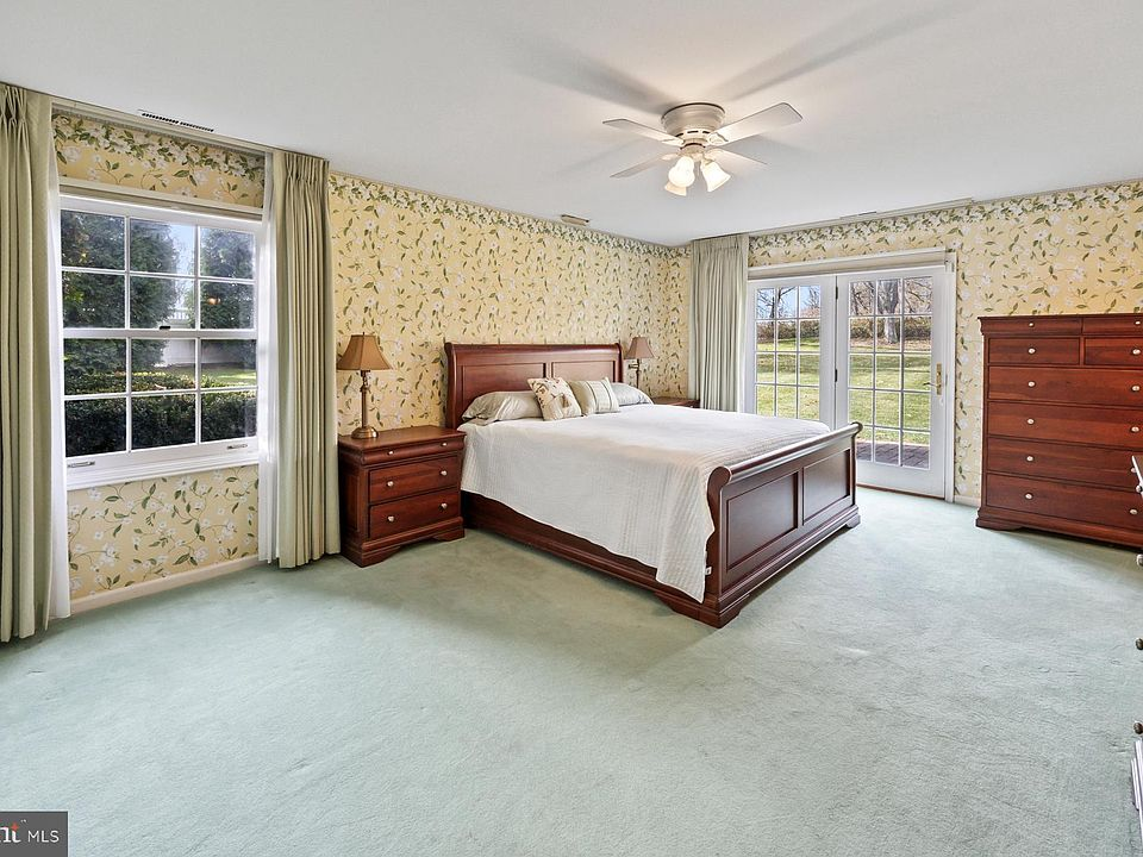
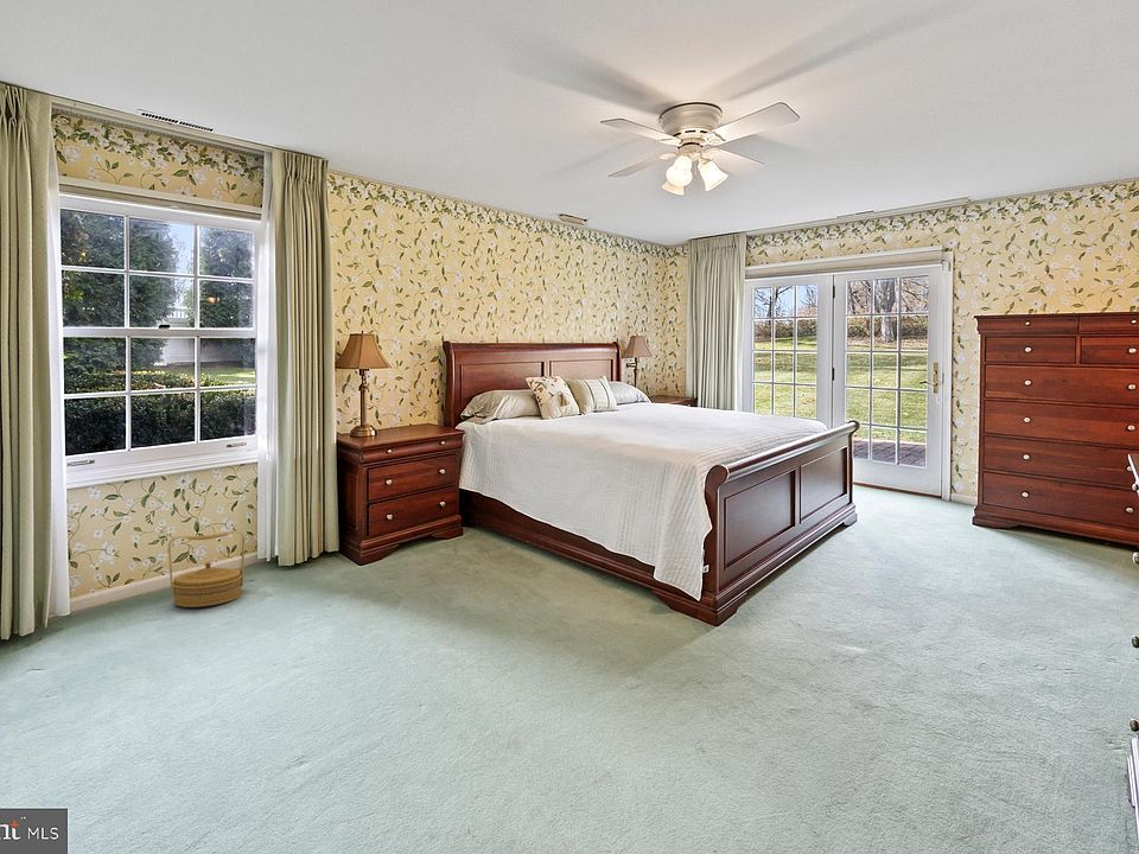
+ basket (208, 566)
